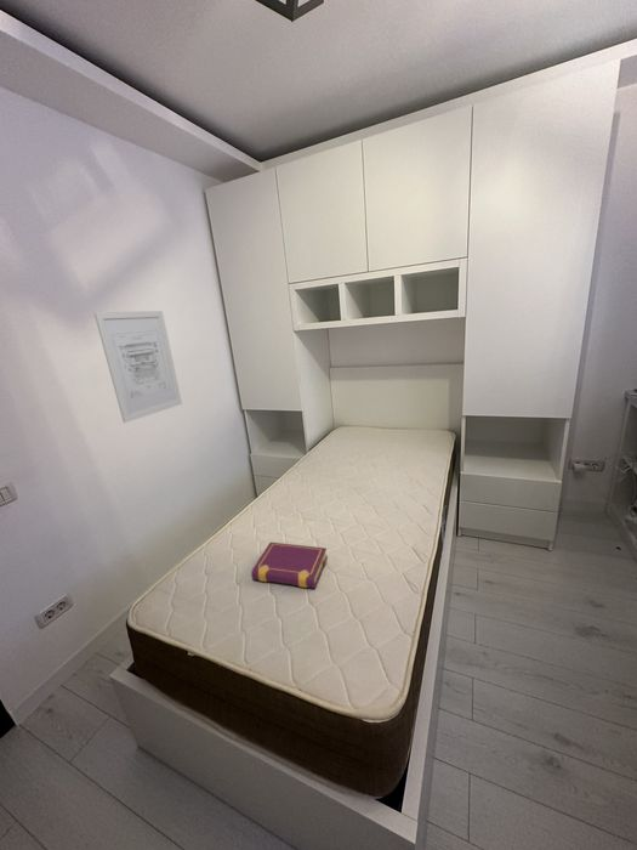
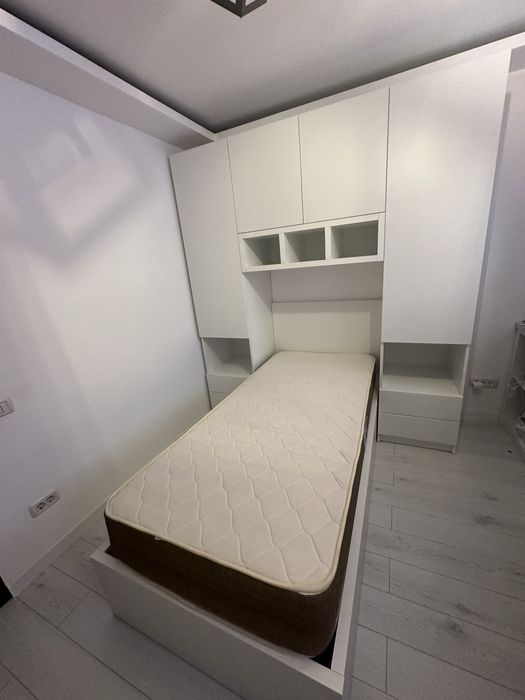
- wall art (143, 364)
- book (291, 563)
